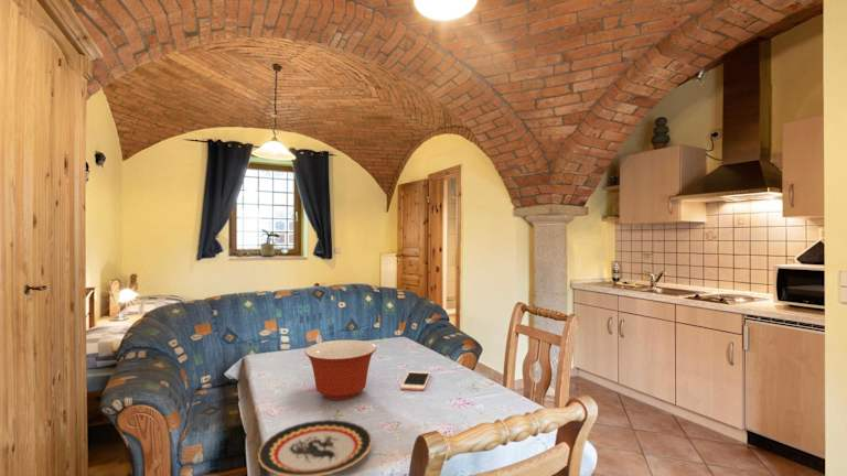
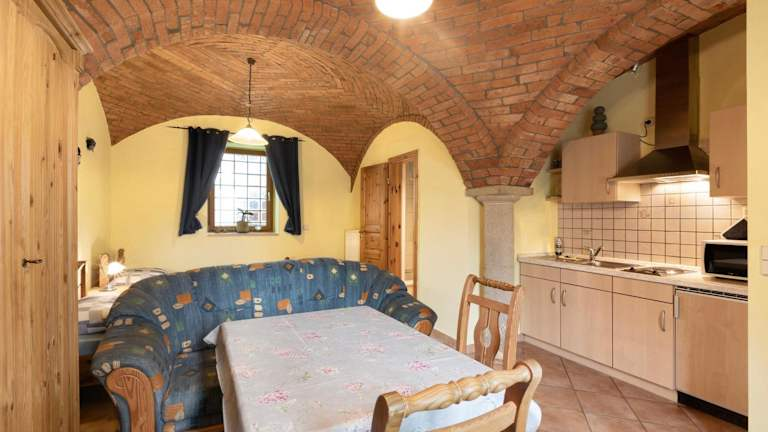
- plate (317, 448)
- cell phone (416, 380)
- mixing bowl (341, 370)
